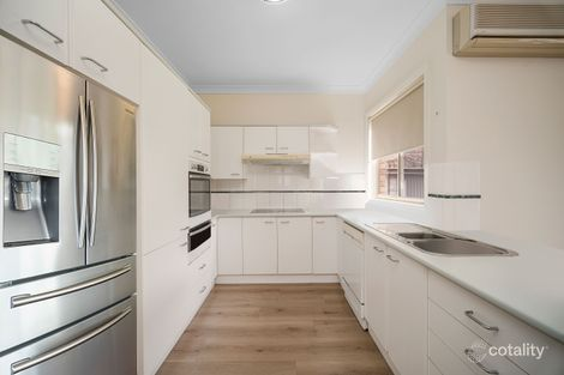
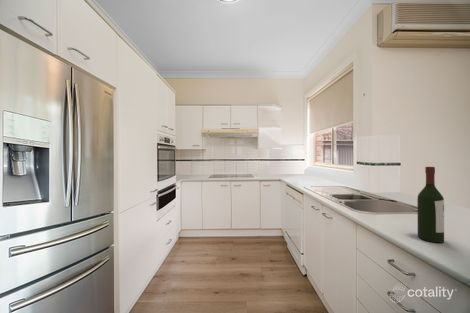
+ wine bottle (430, 202)
